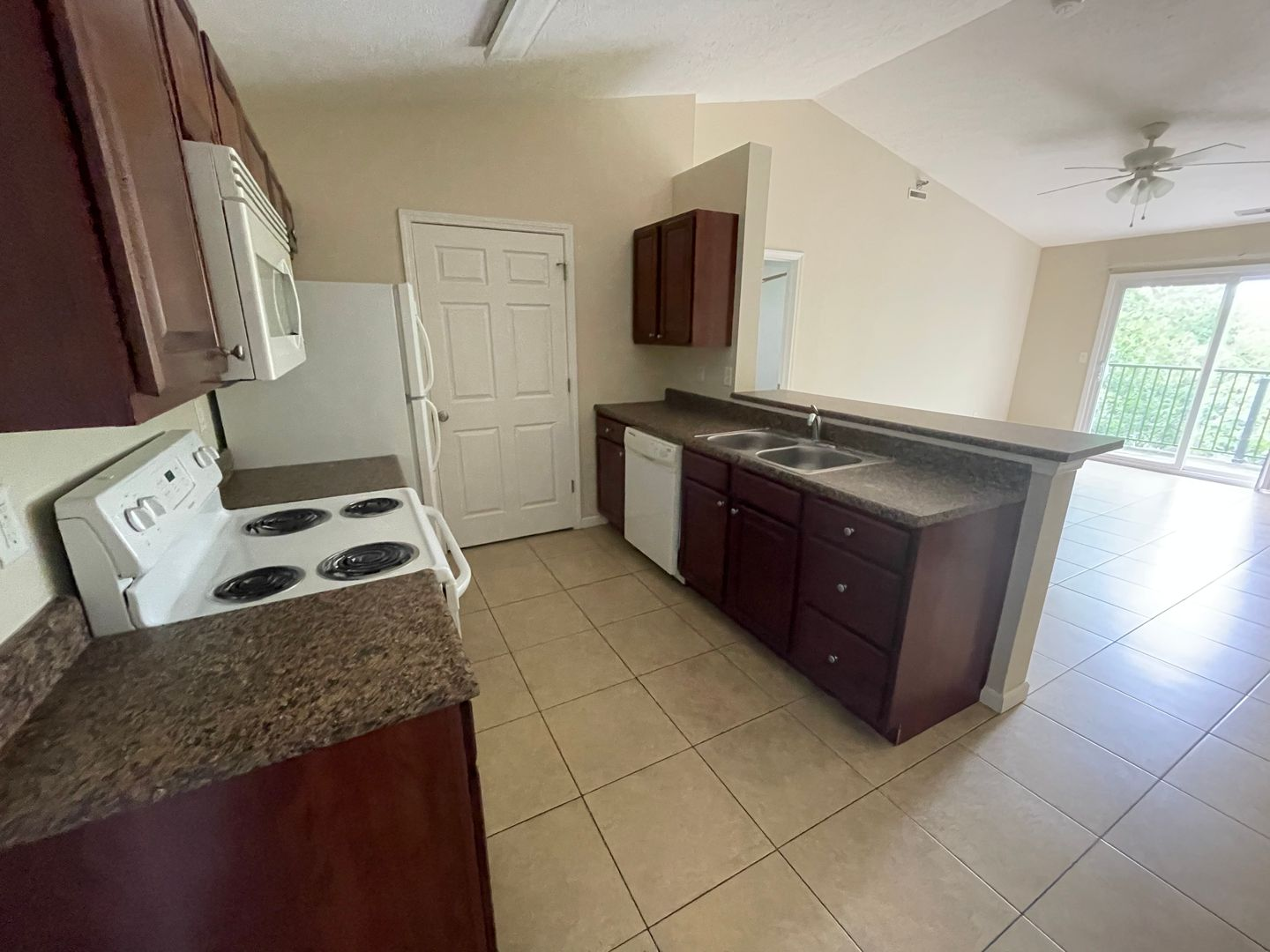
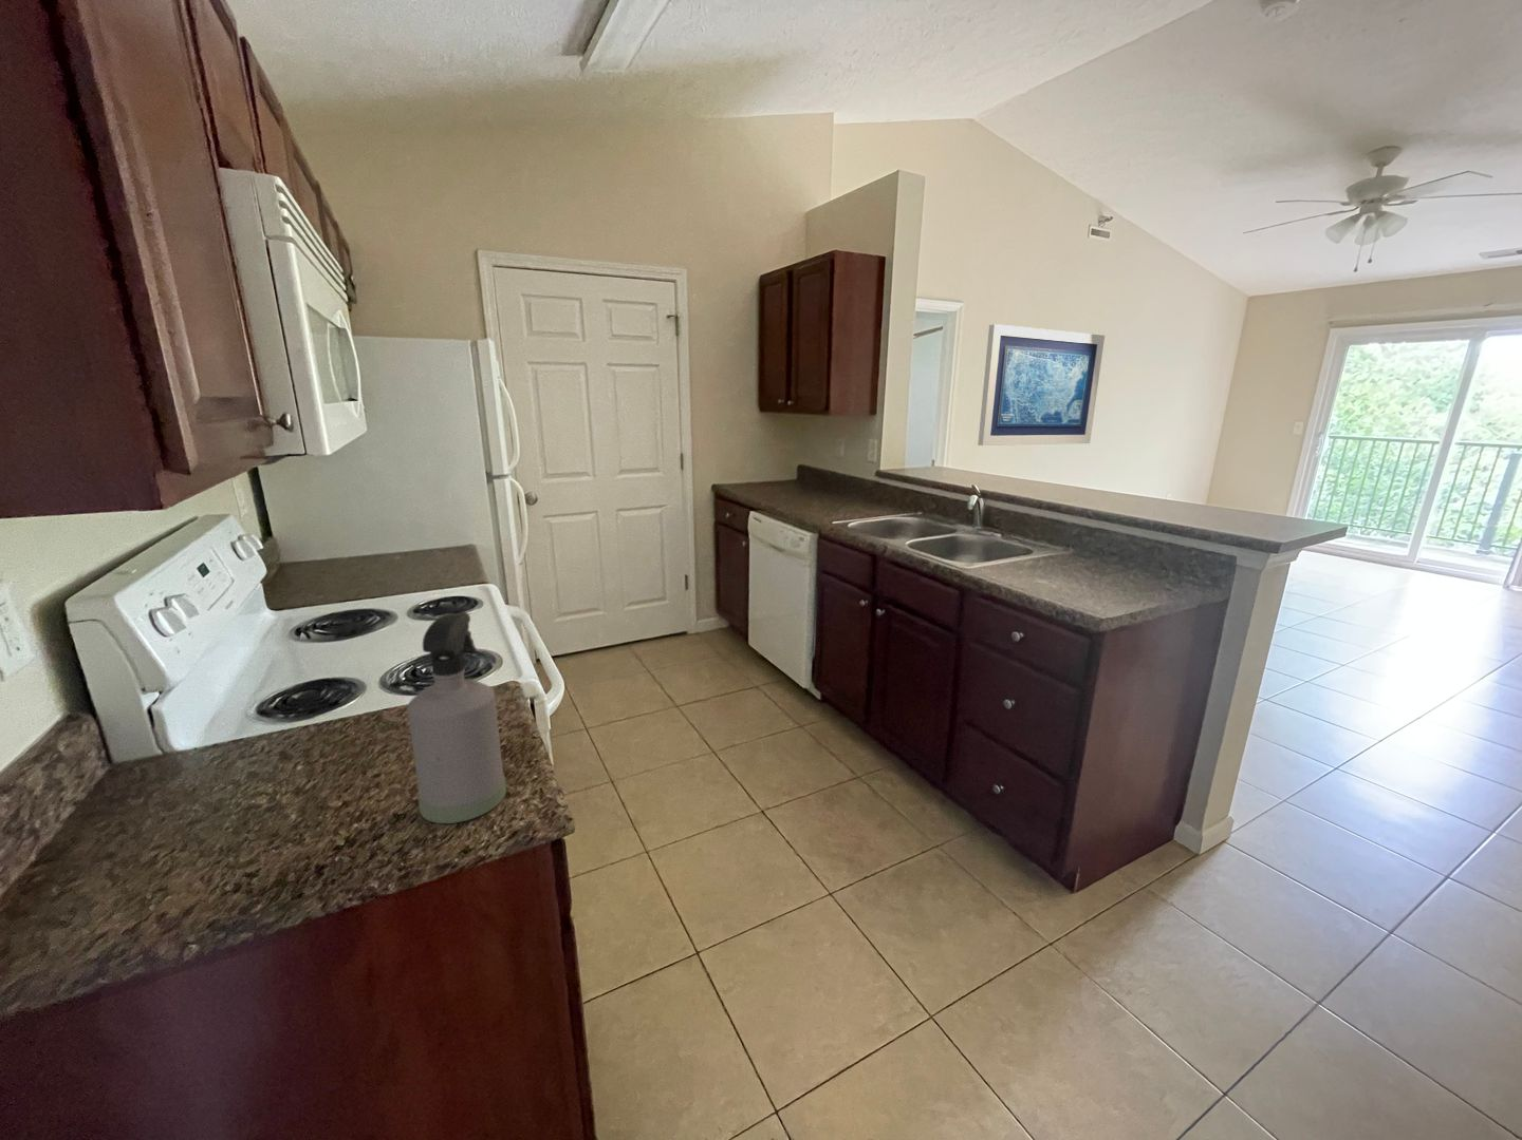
+ spray bottle (455, 709)
+ wall art (1043, 388)
